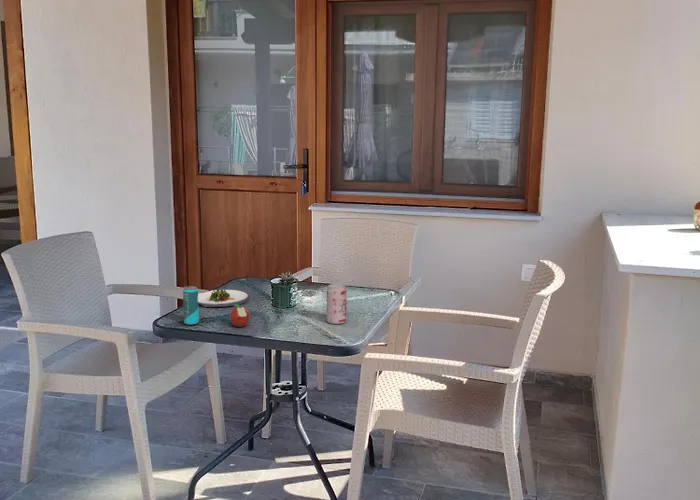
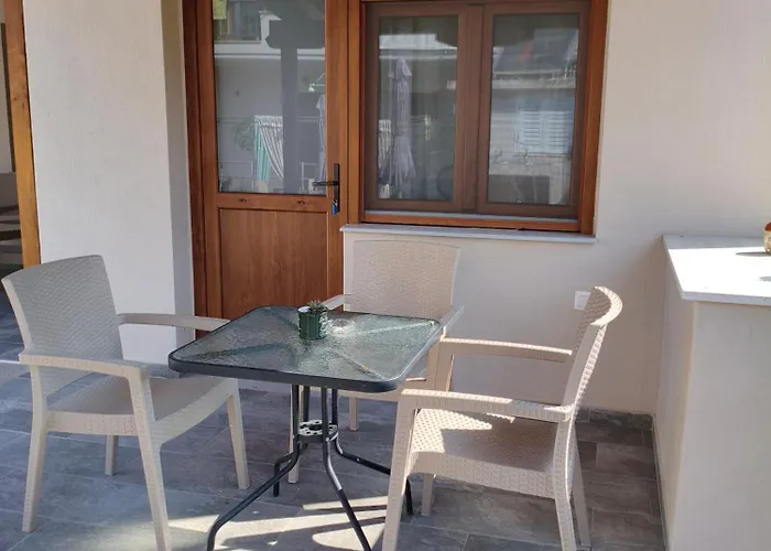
- salad plate (220, 294)
- beverage can (190, 305)
- apple (240, 316)
- beverage can (336, 303)
